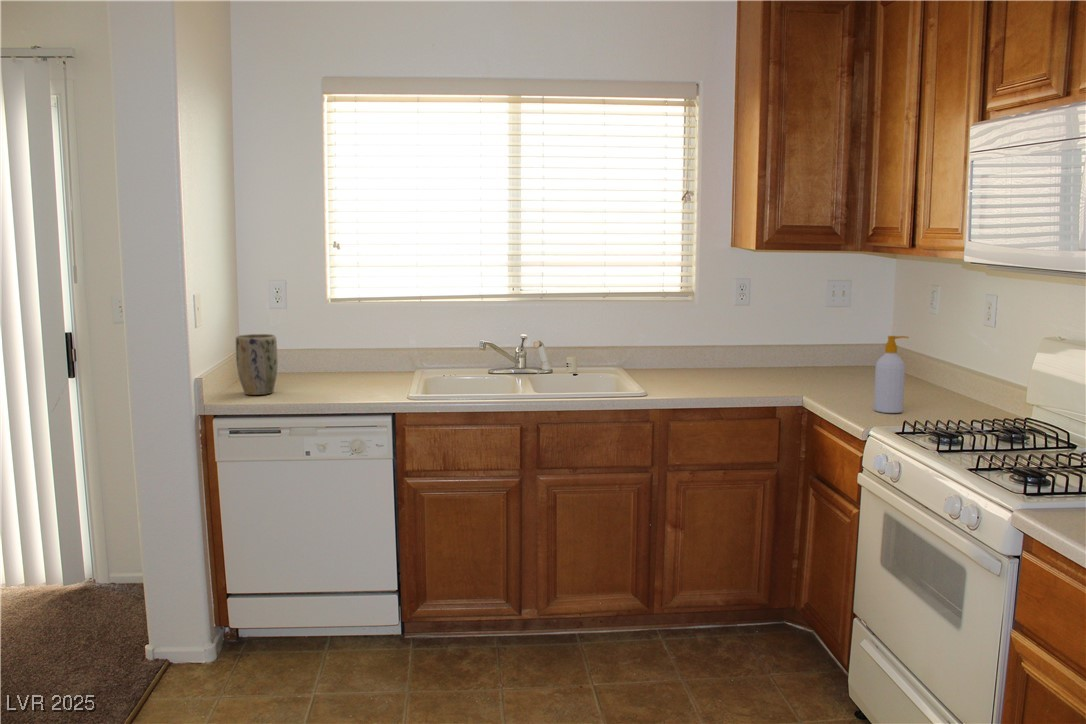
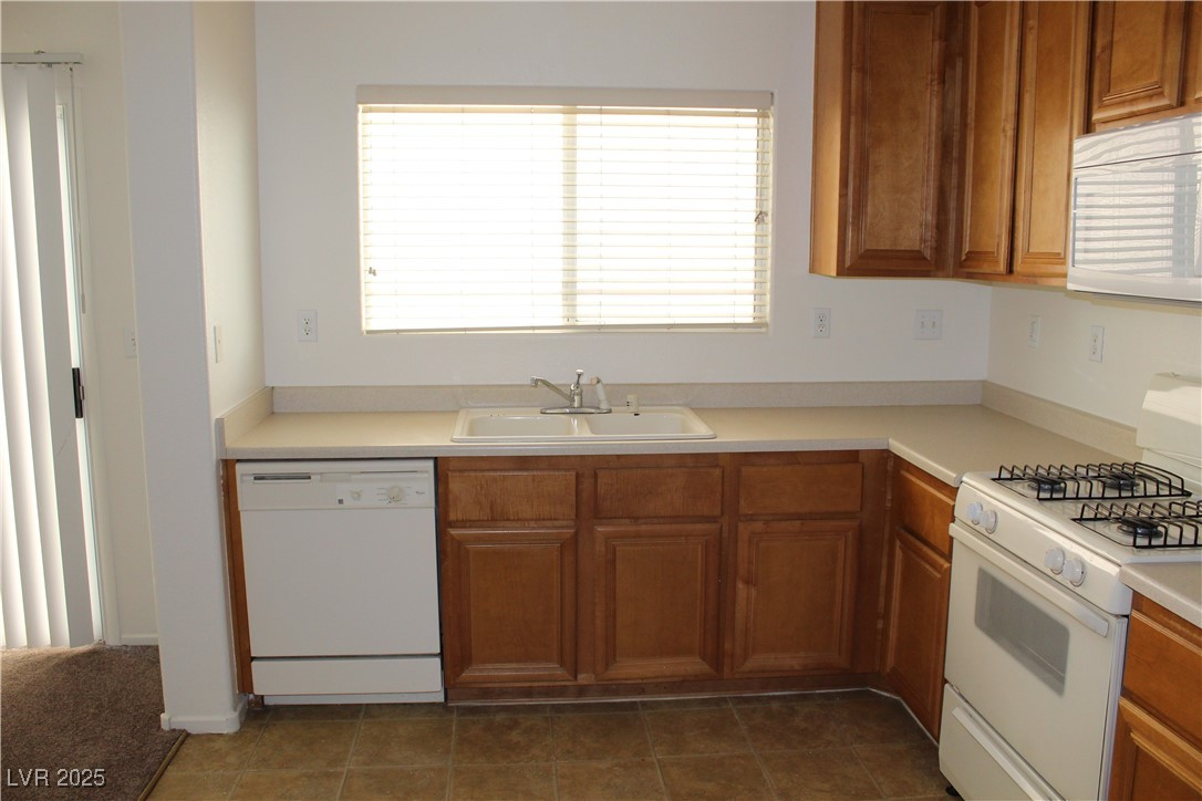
- plant pot (257, 364)
- soap bottle (891, 373)
